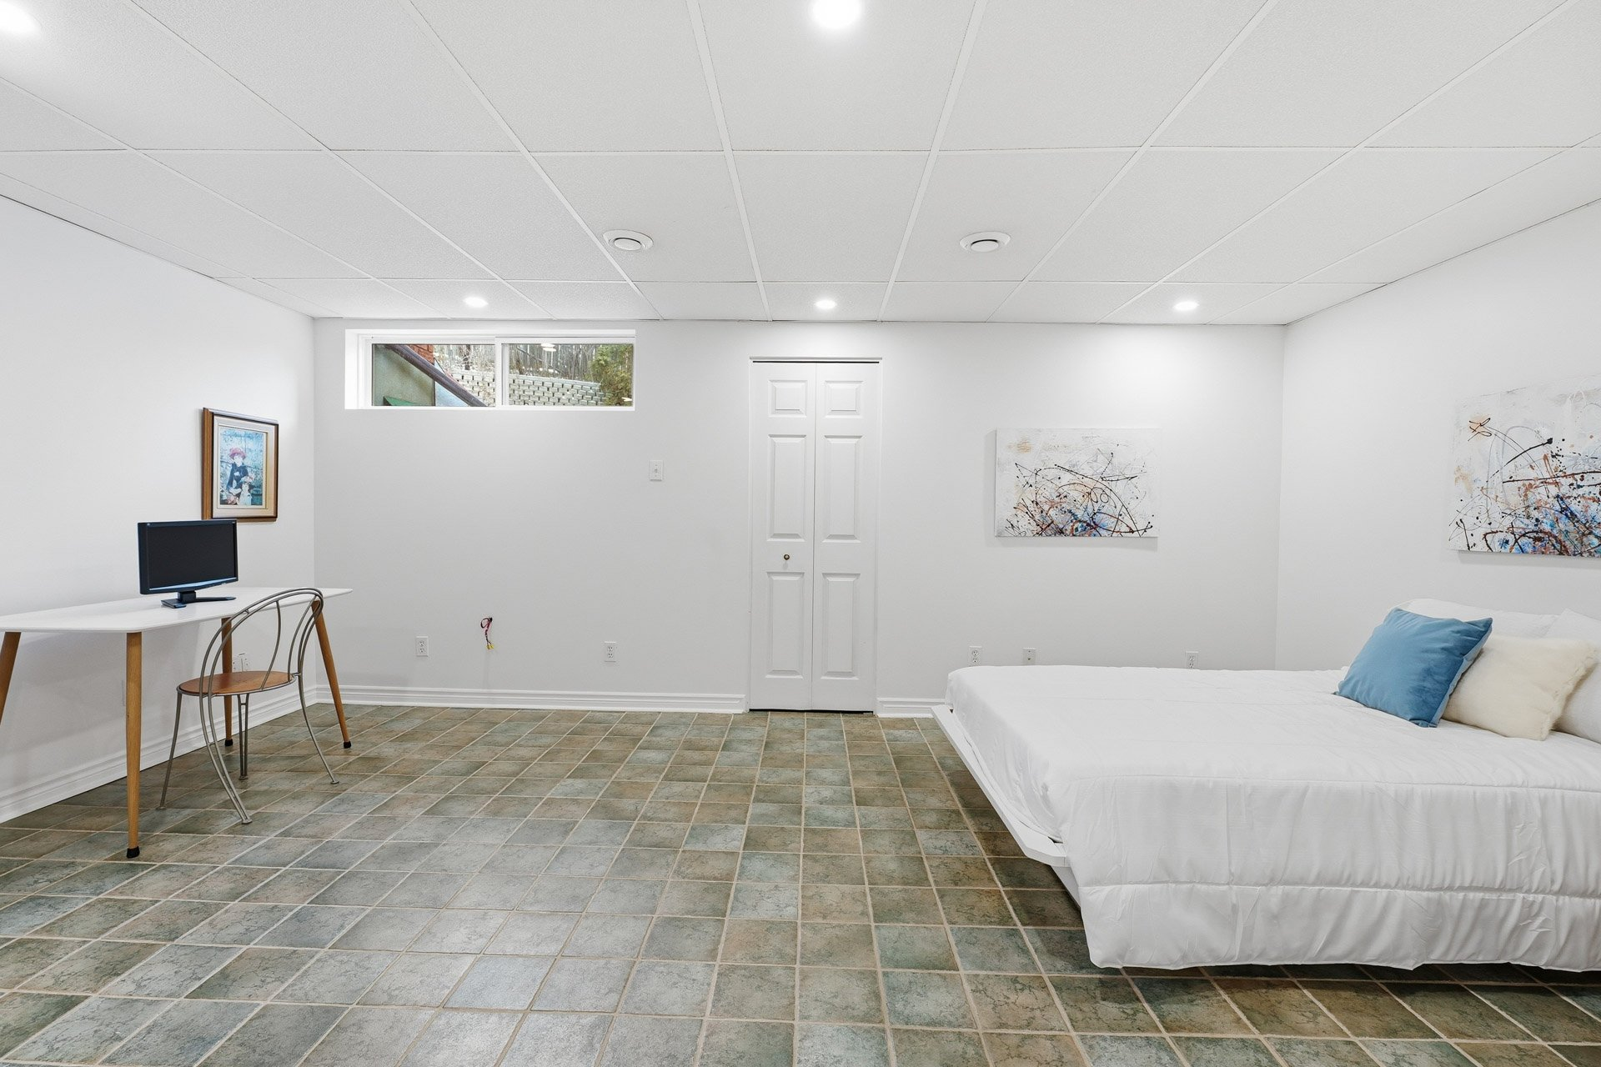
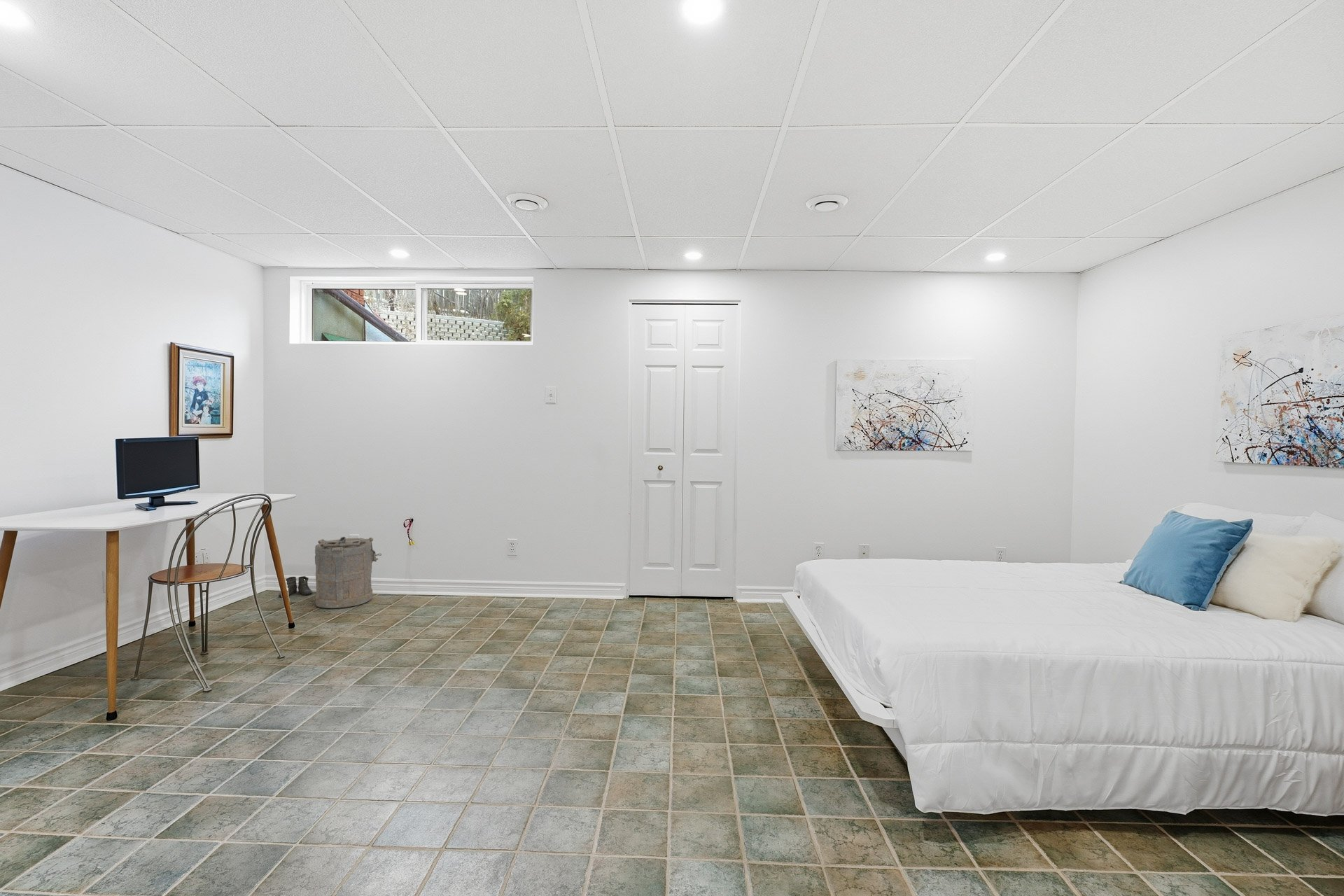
+ boots (295, 586)
+ laundry hamper (342, 568)
